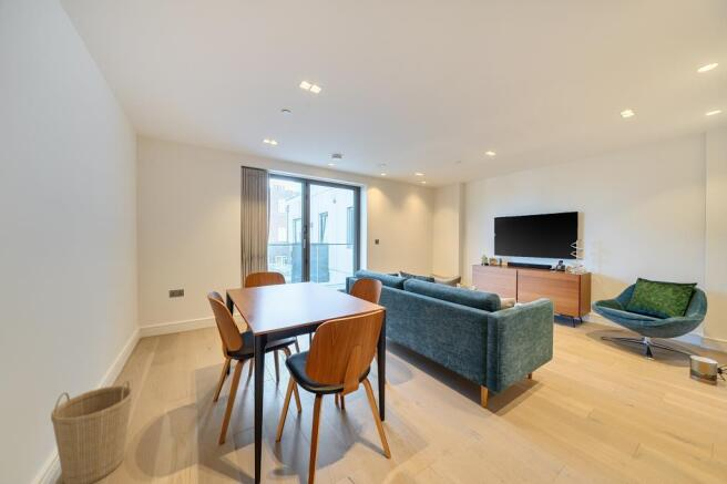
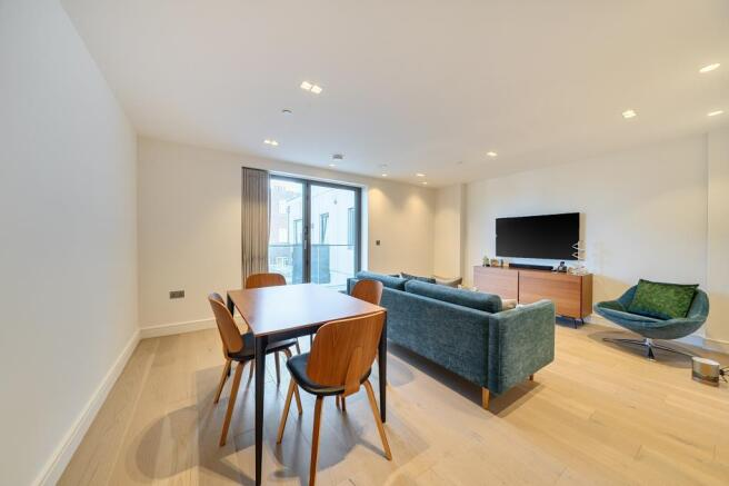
- basket (94, 428)
